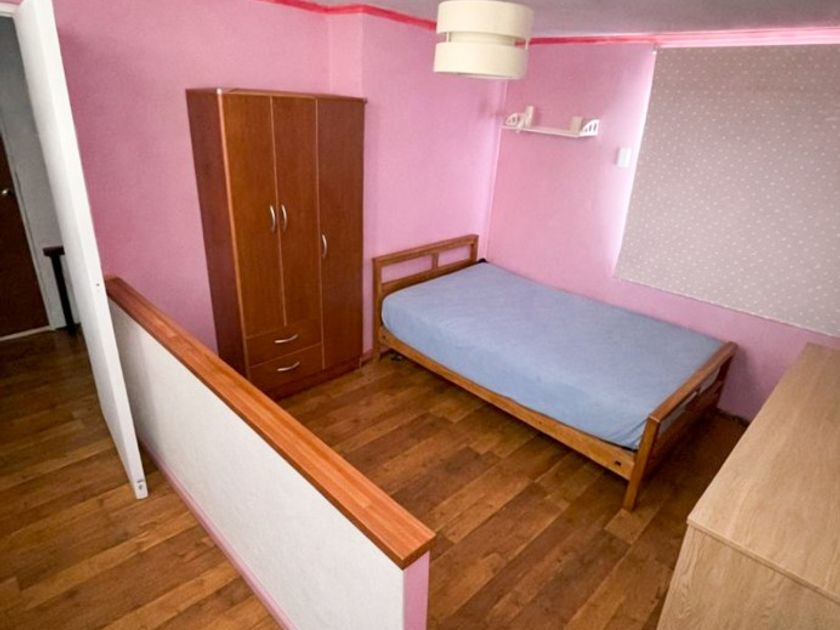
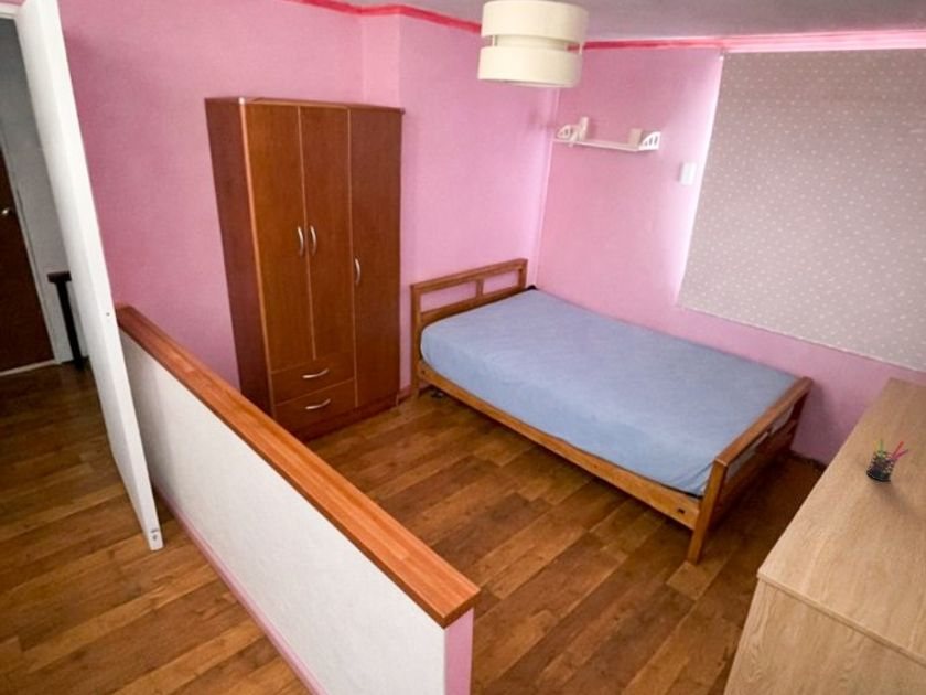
+ pen holder (884, 457)
